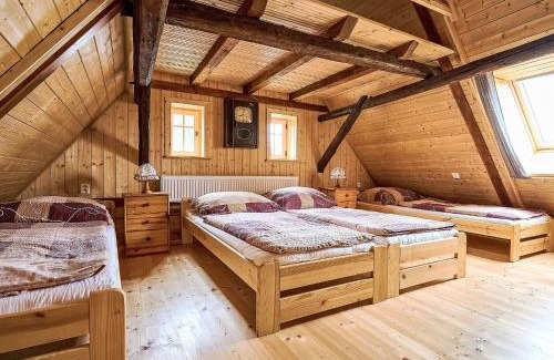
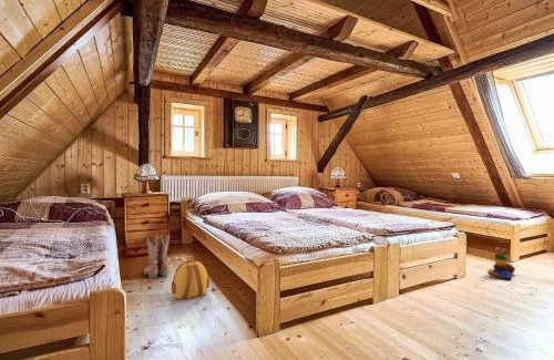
+ stacking toy (503, 258)
+ boots (156, 254)
+ backpack (191, 276)
